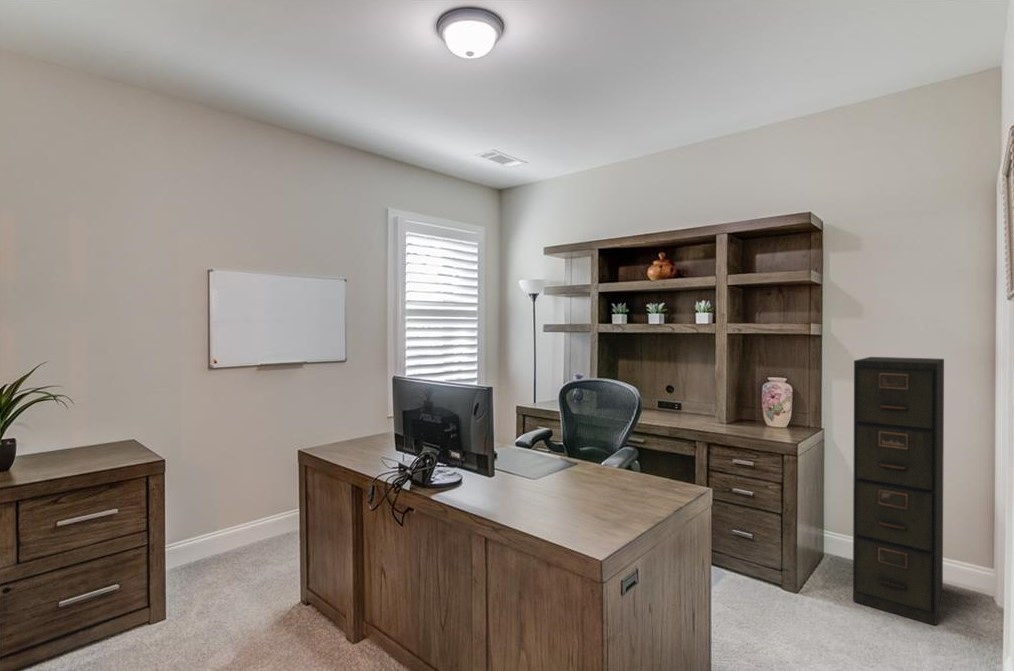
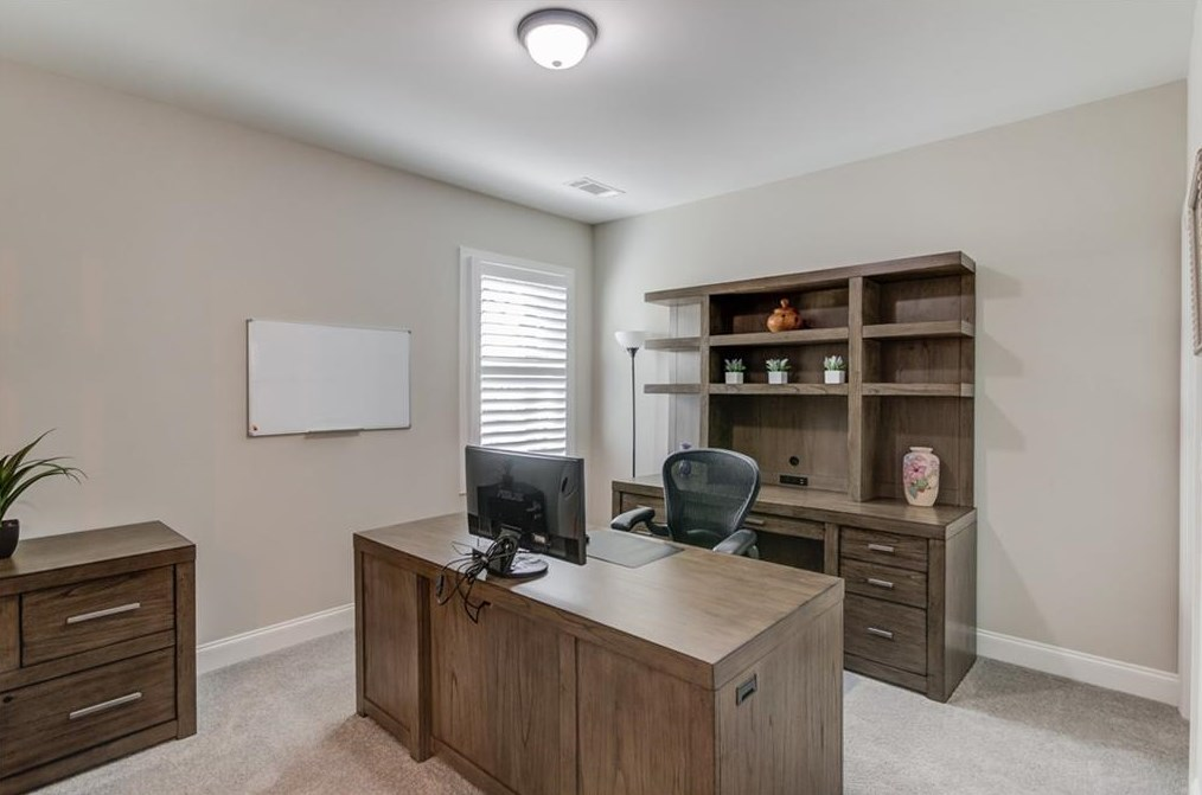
- filing cabinet (899, 477)
